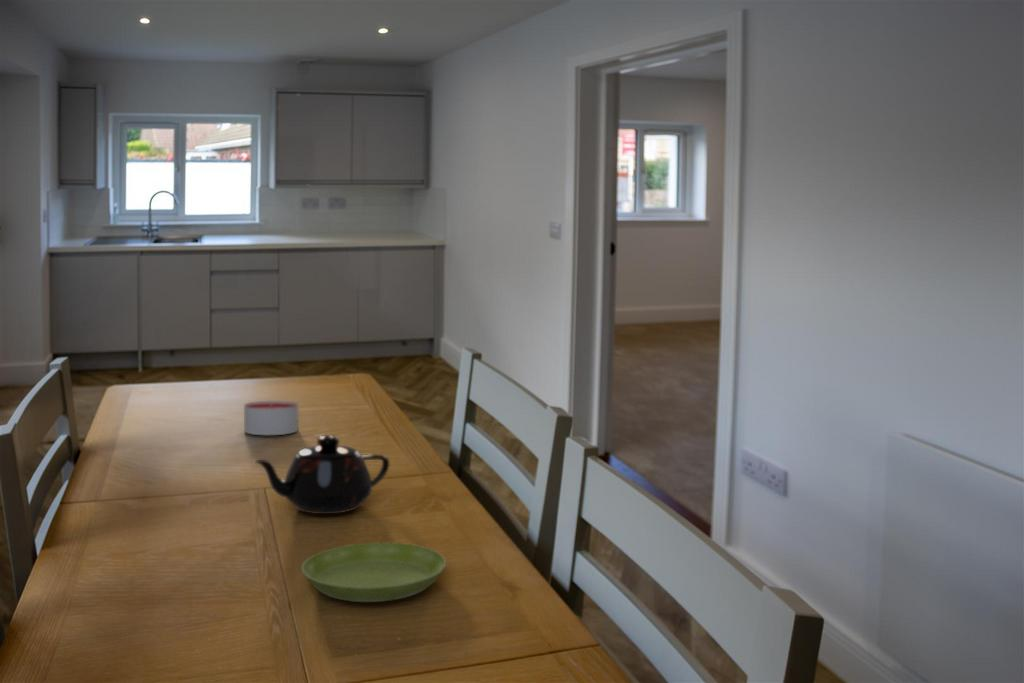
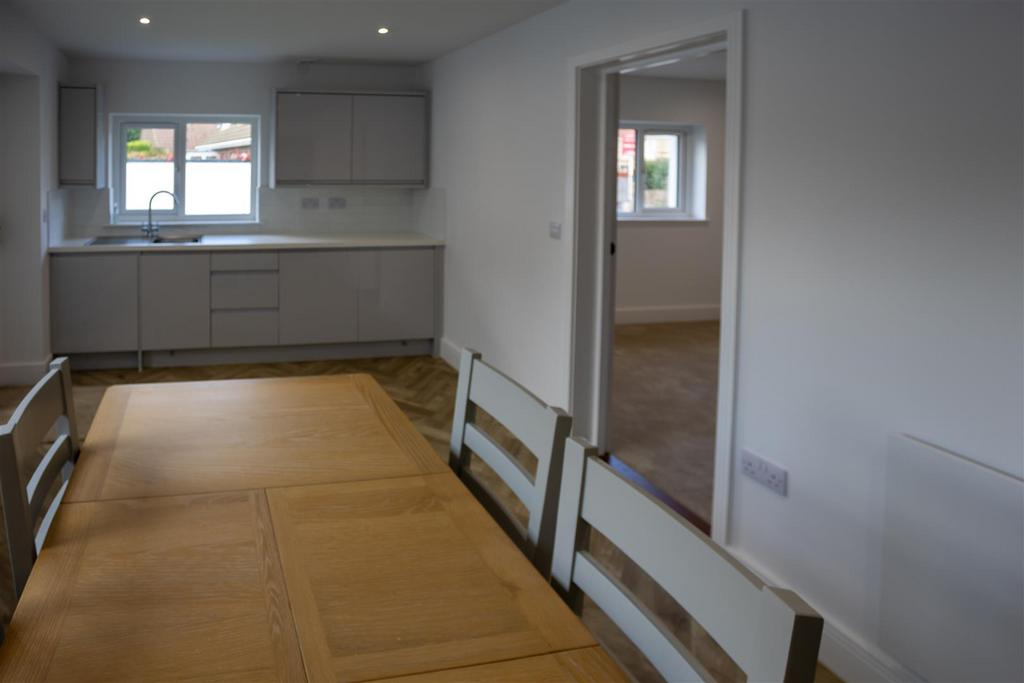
- teapot (323, 472)
- candle (271, 416)
- saucer (374, 573)
